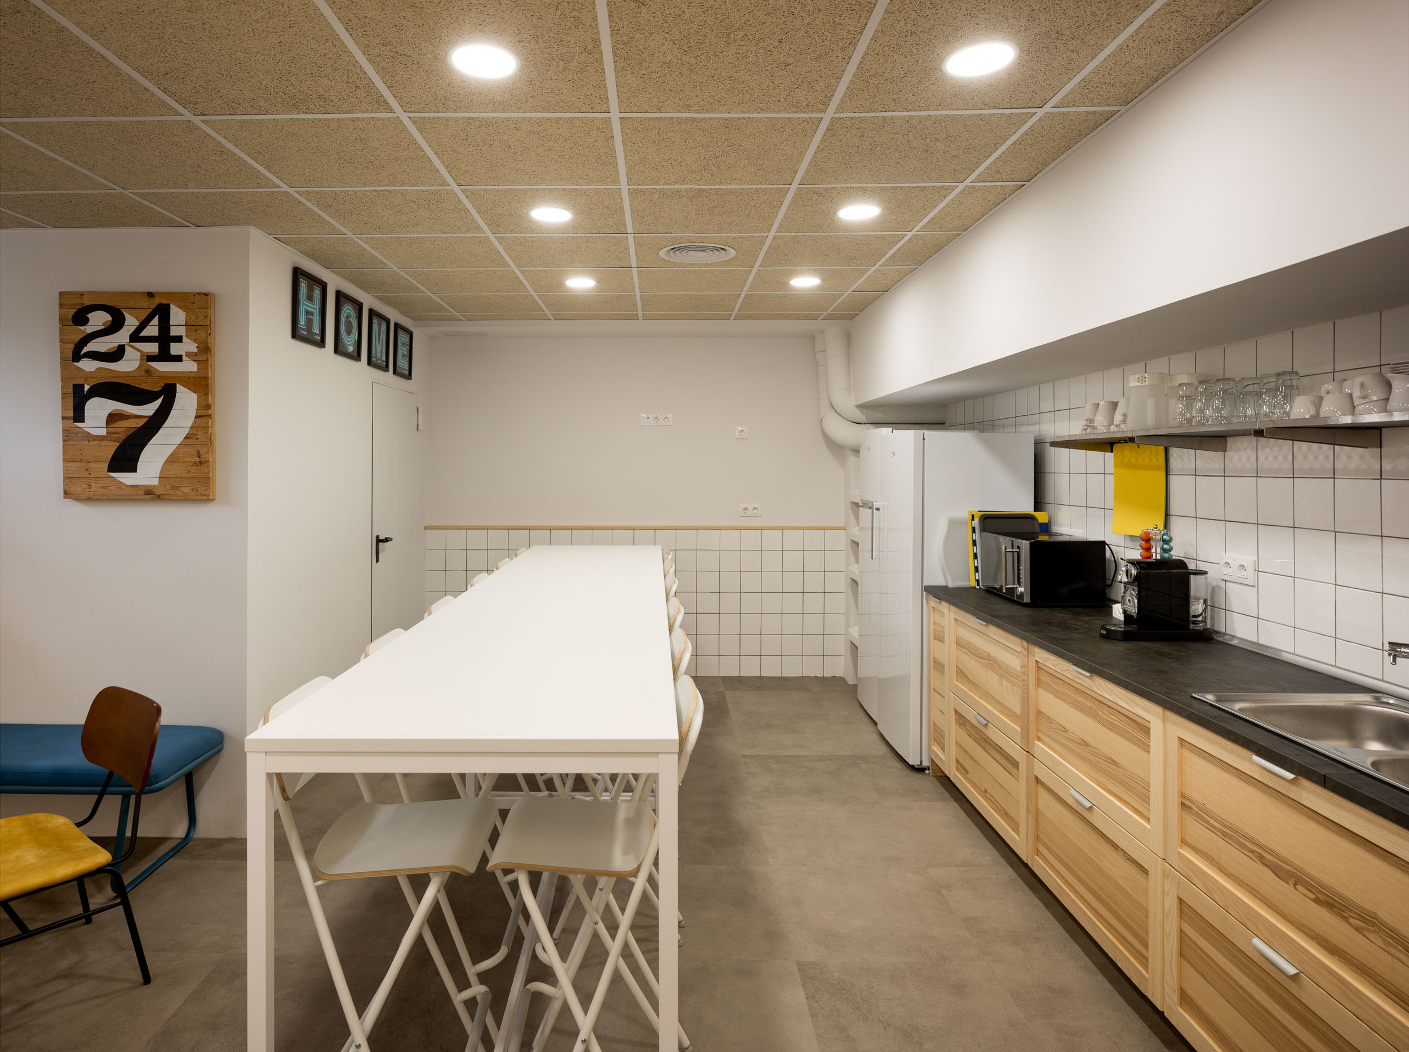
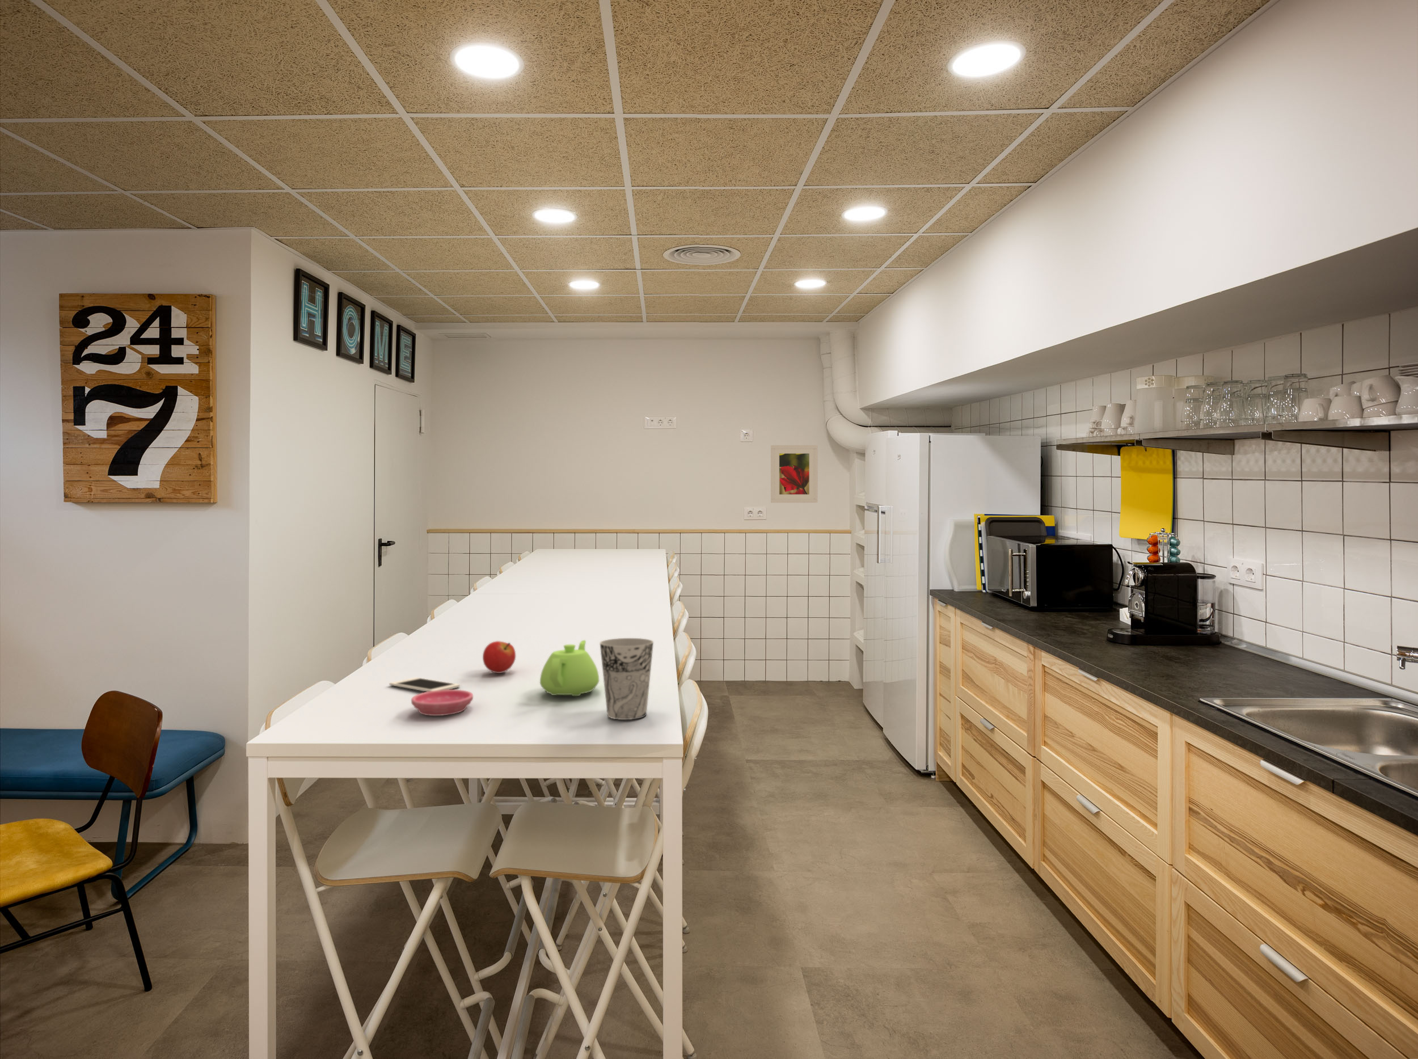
+ cup (627, 679)
+ cell phone (424, 684)
+ fruit (499, 656)
+ teapot (571, 667)
+ saucer (443, 703)
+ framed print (794, 474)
